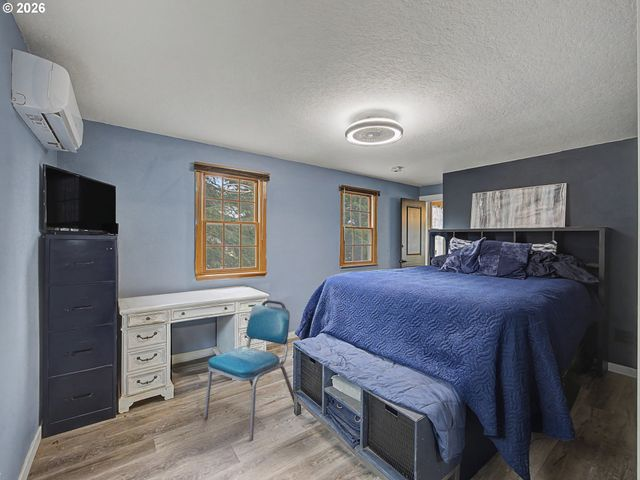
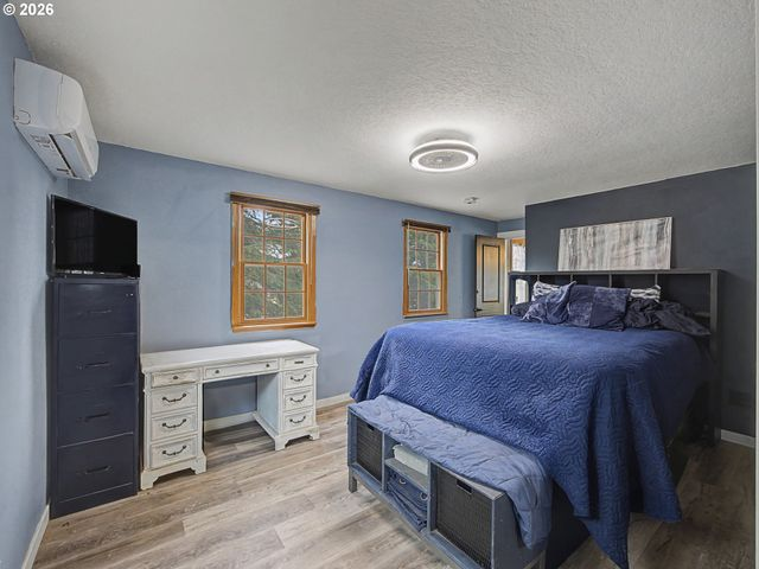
- dining chair (252, 359)
